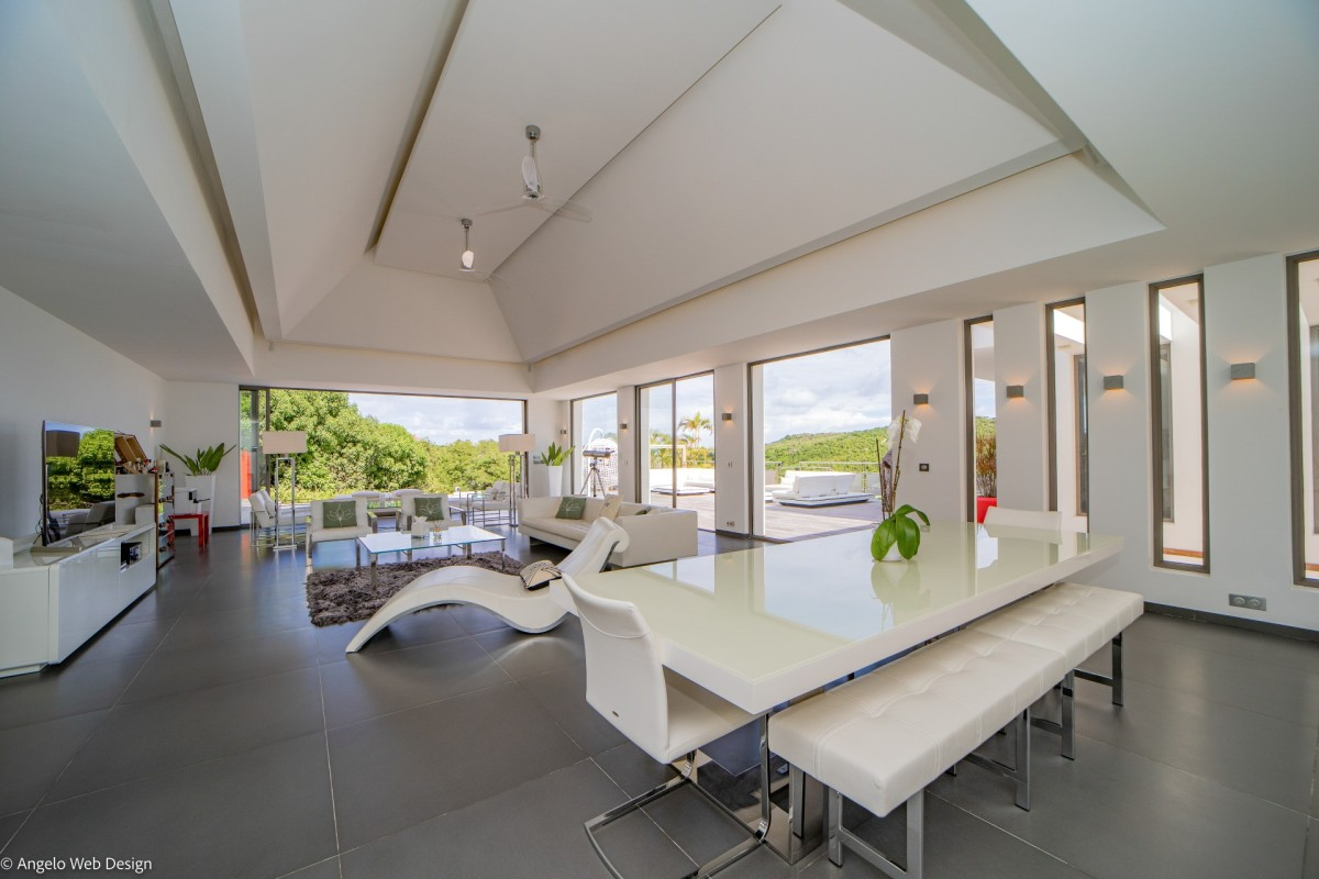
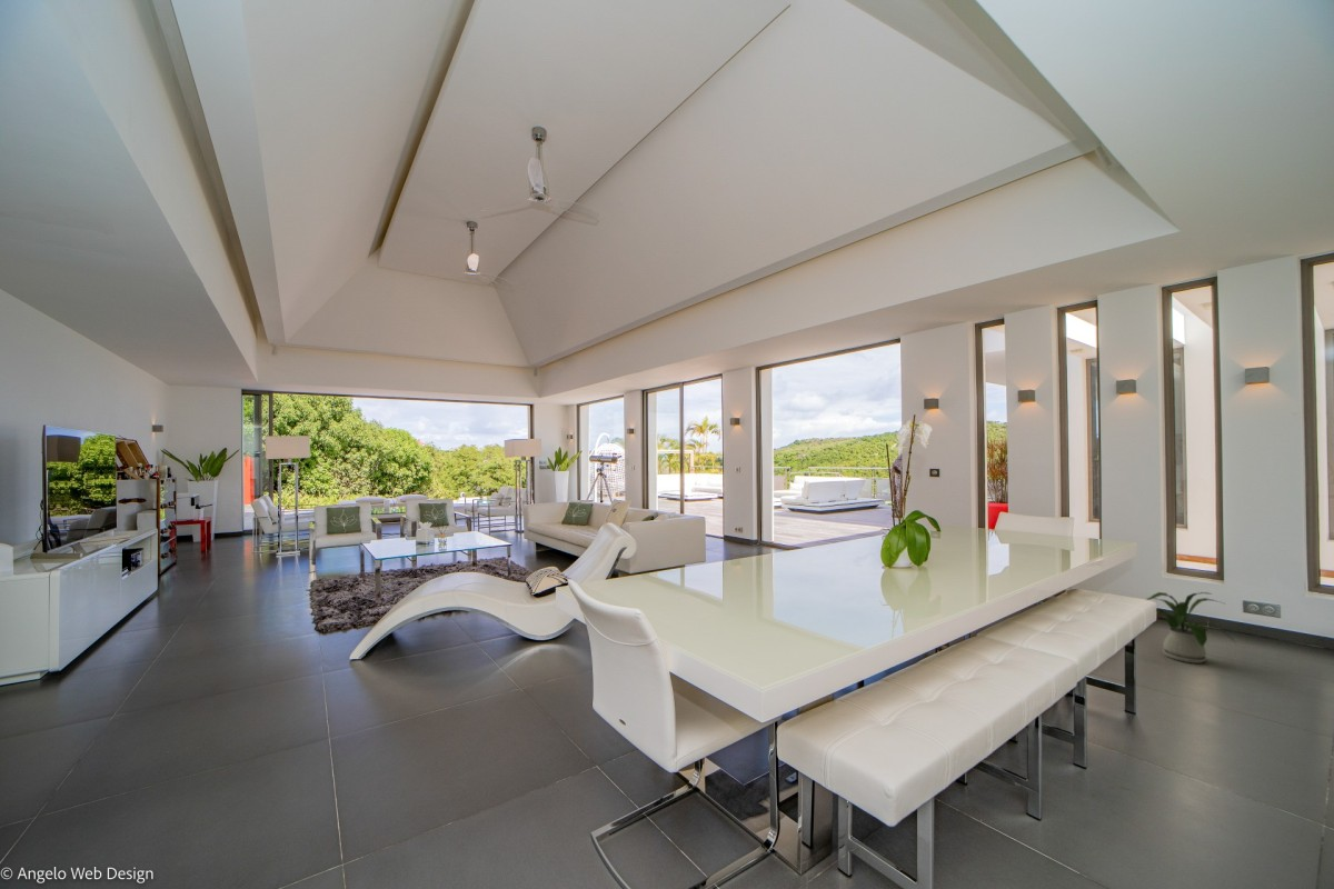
+ house plant (1182, 620)
